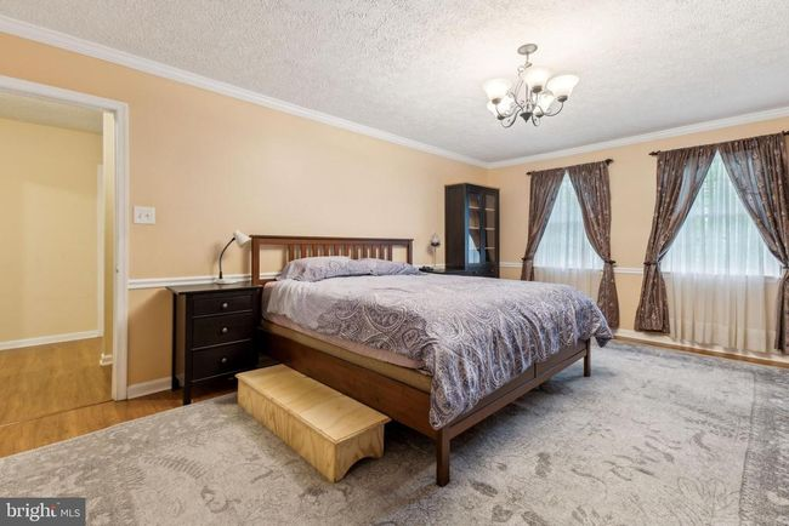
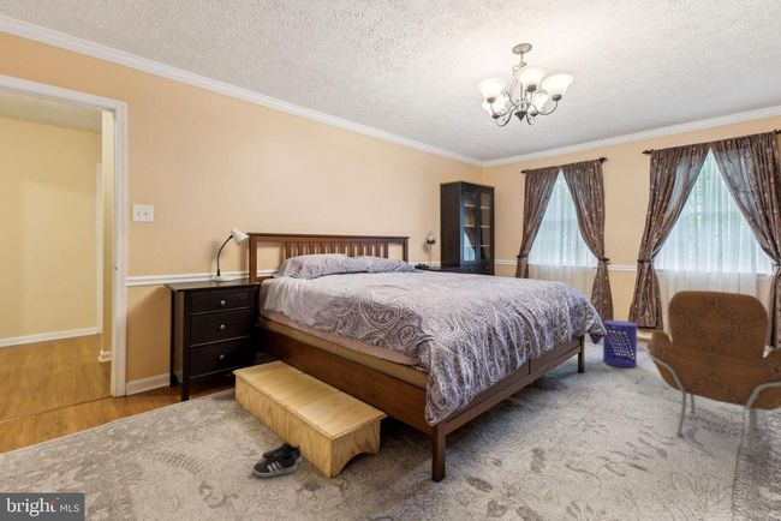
+ shoe (276, 456)
+ waste bin (619, 342)
+ armchair (717, 361)
